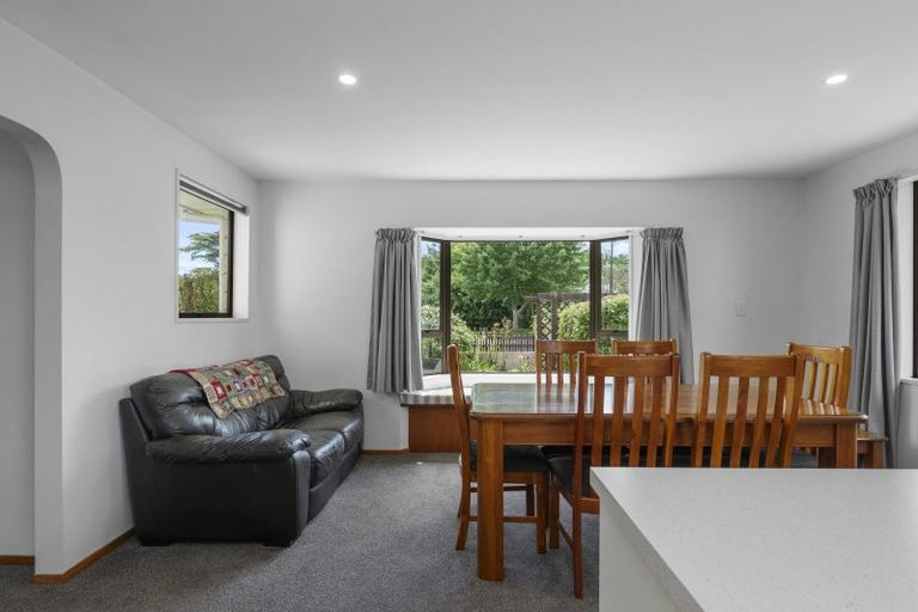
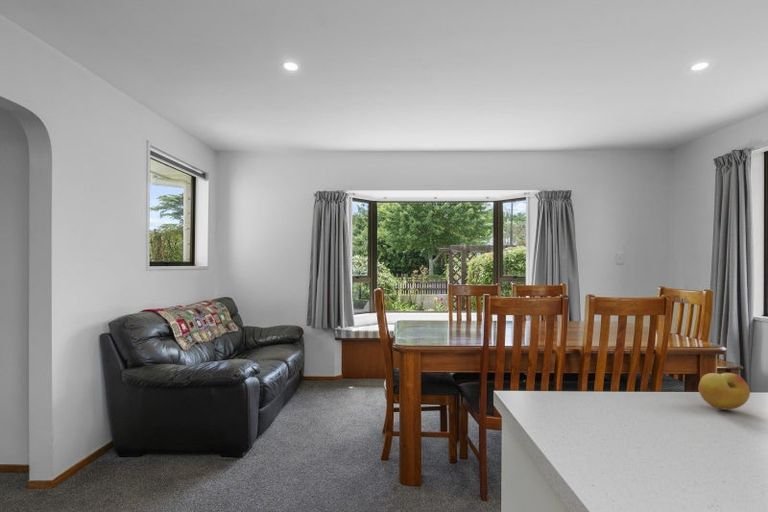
+ fruit (723, 390)
